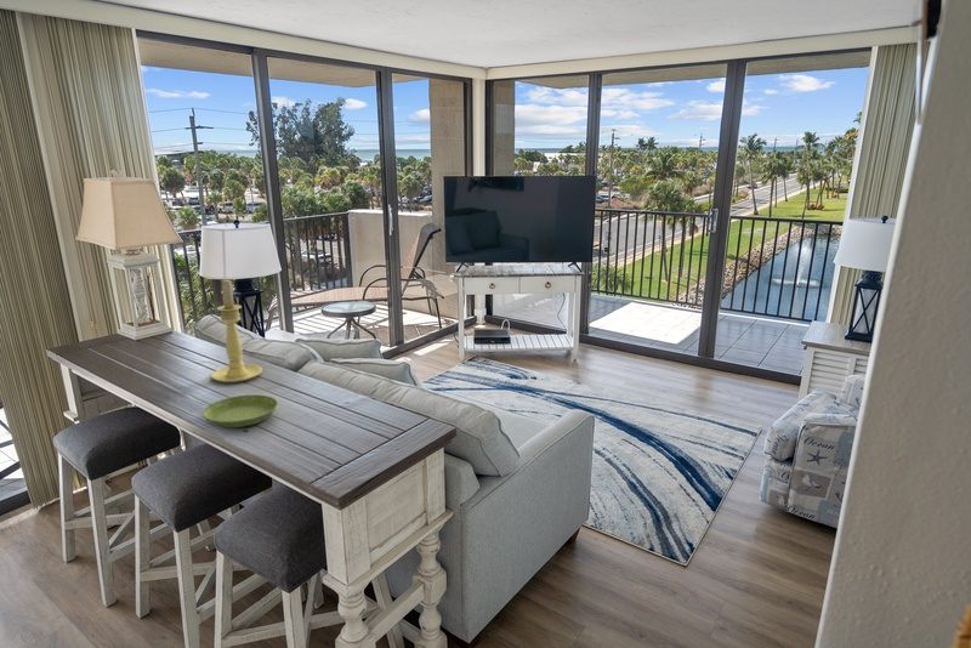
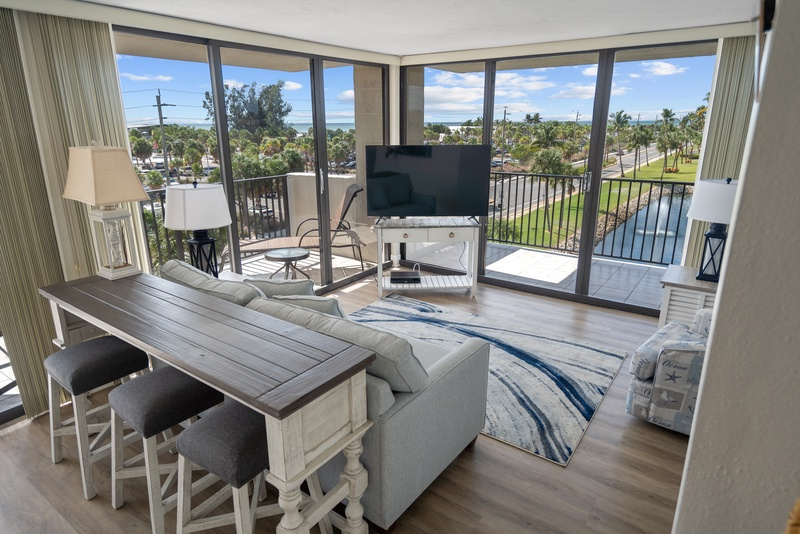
- saucer (242, 411)
- candle holder (231, 328)
